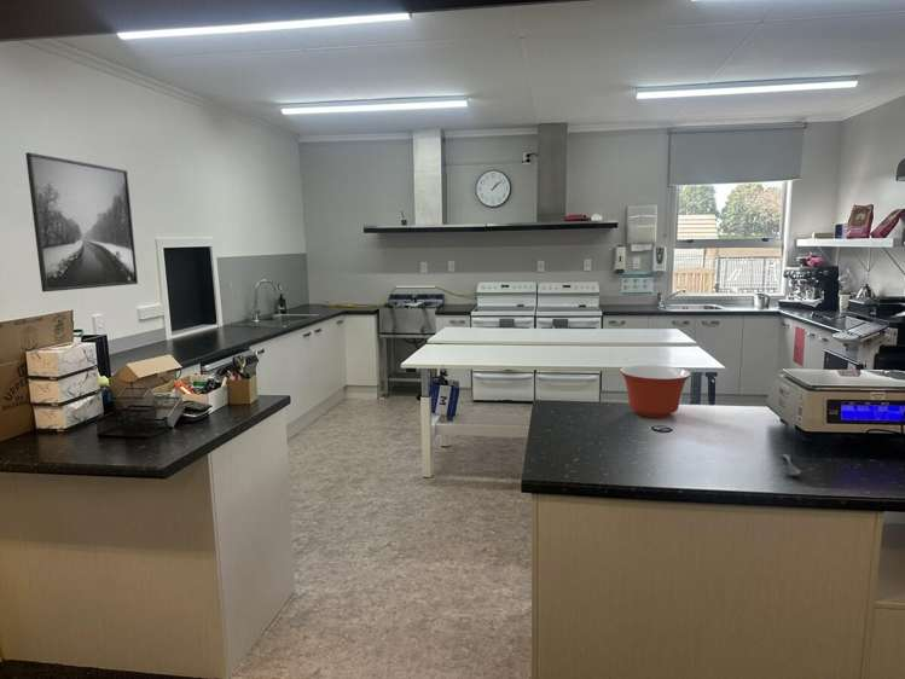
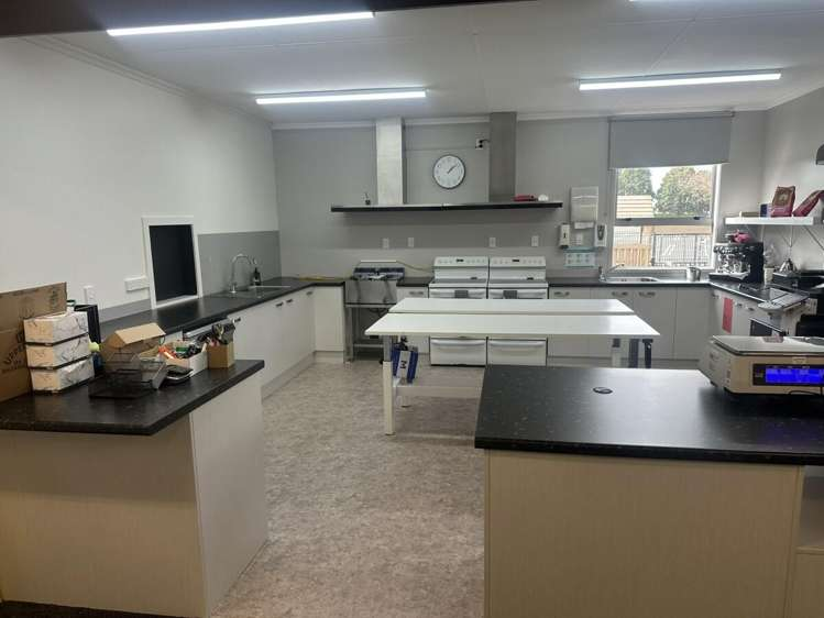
- soupspoon (789, 463)
- mixing bowl (654, 391)
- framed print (88, 226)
